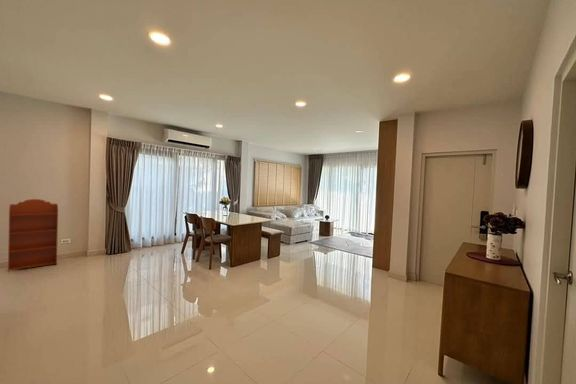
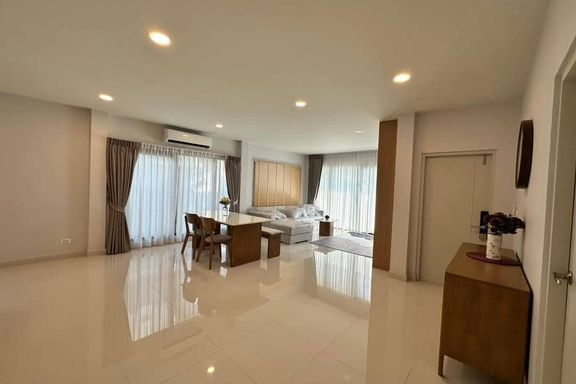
- bookcase (34, 233)
